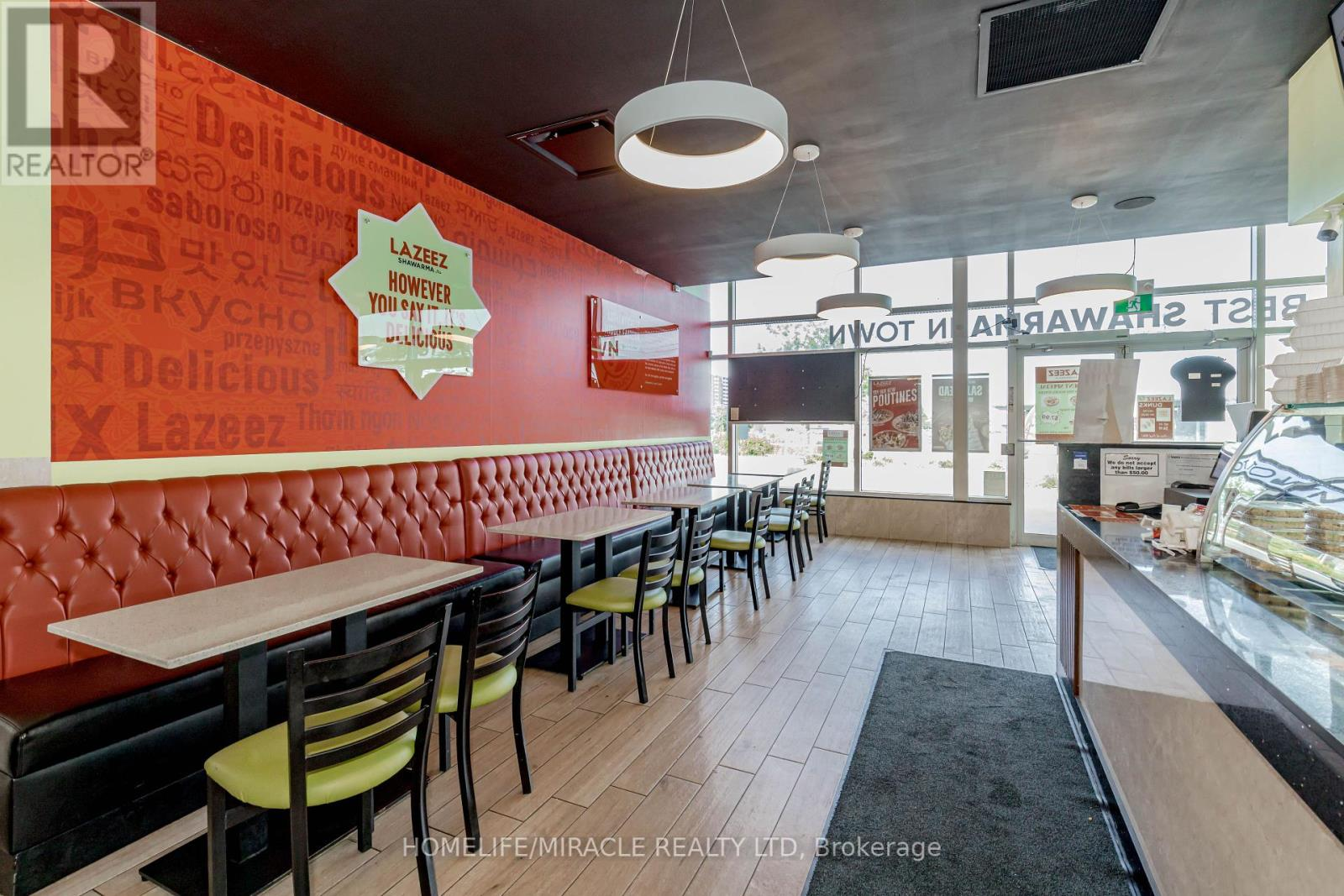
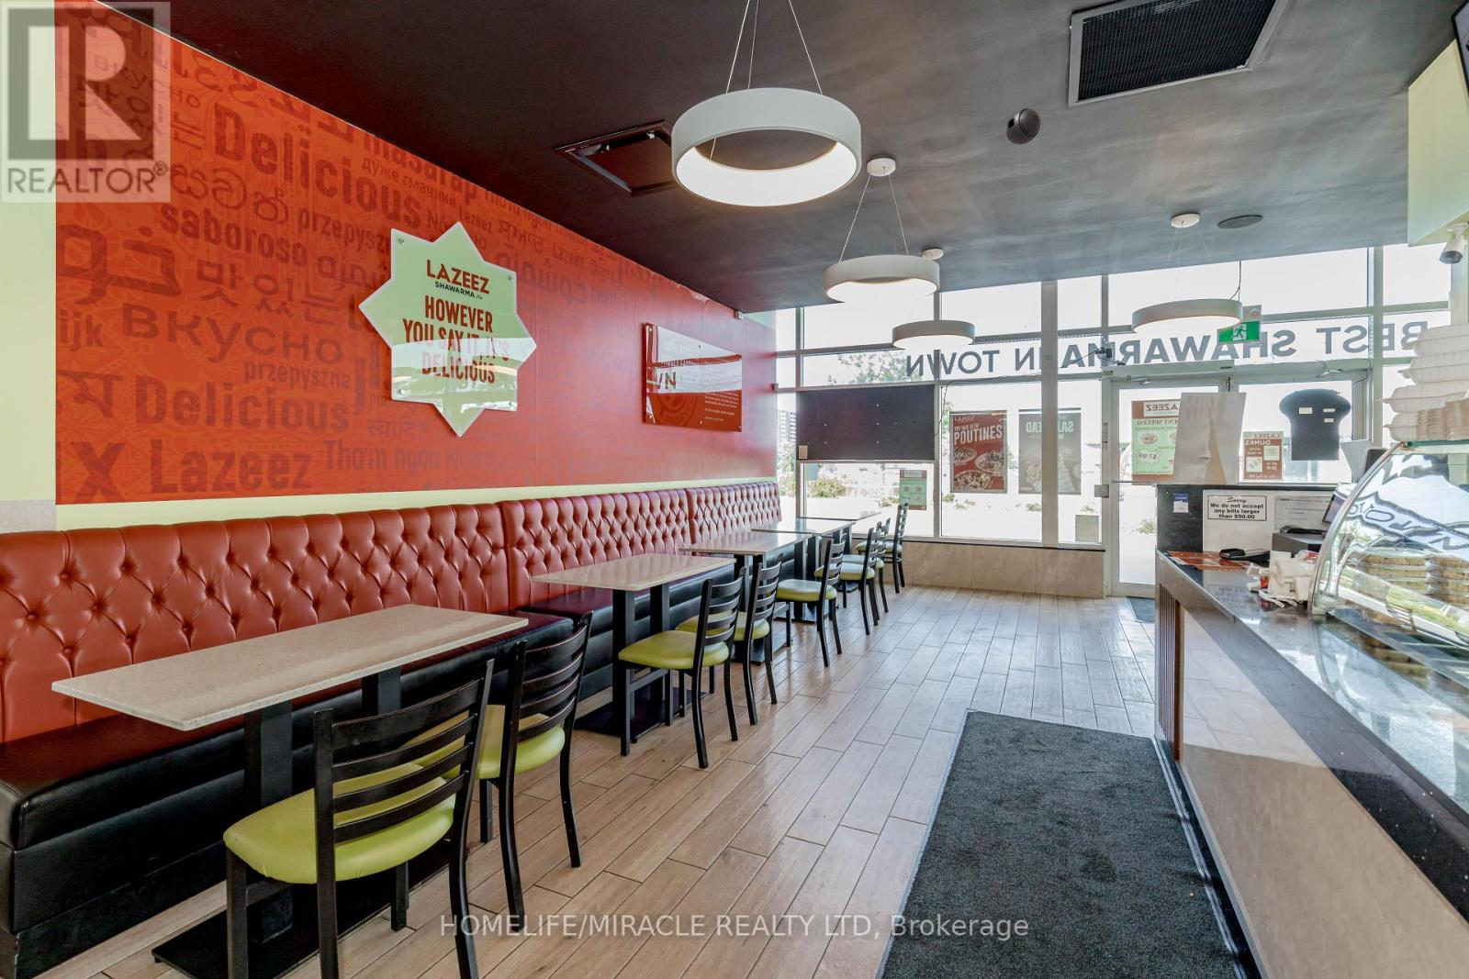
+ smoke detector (1023, 127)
